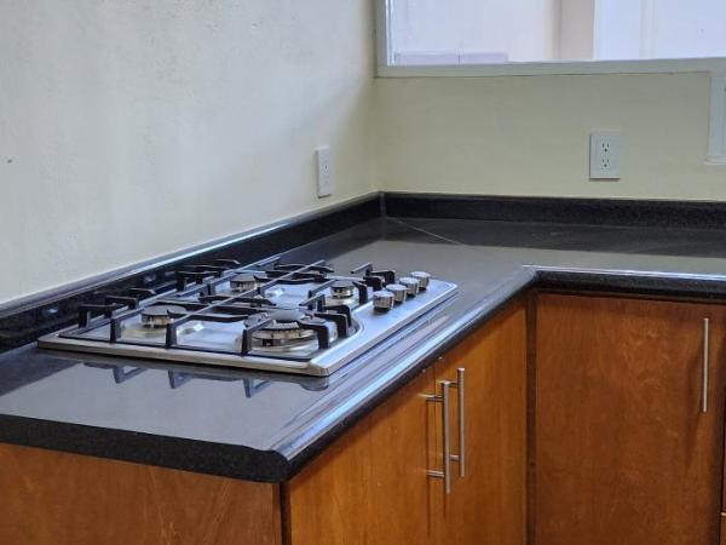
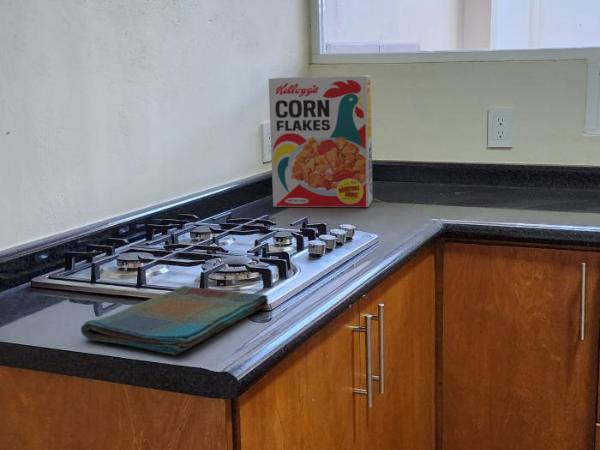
+ cereal box (321, 141)
+ dish towel (178, 313)
